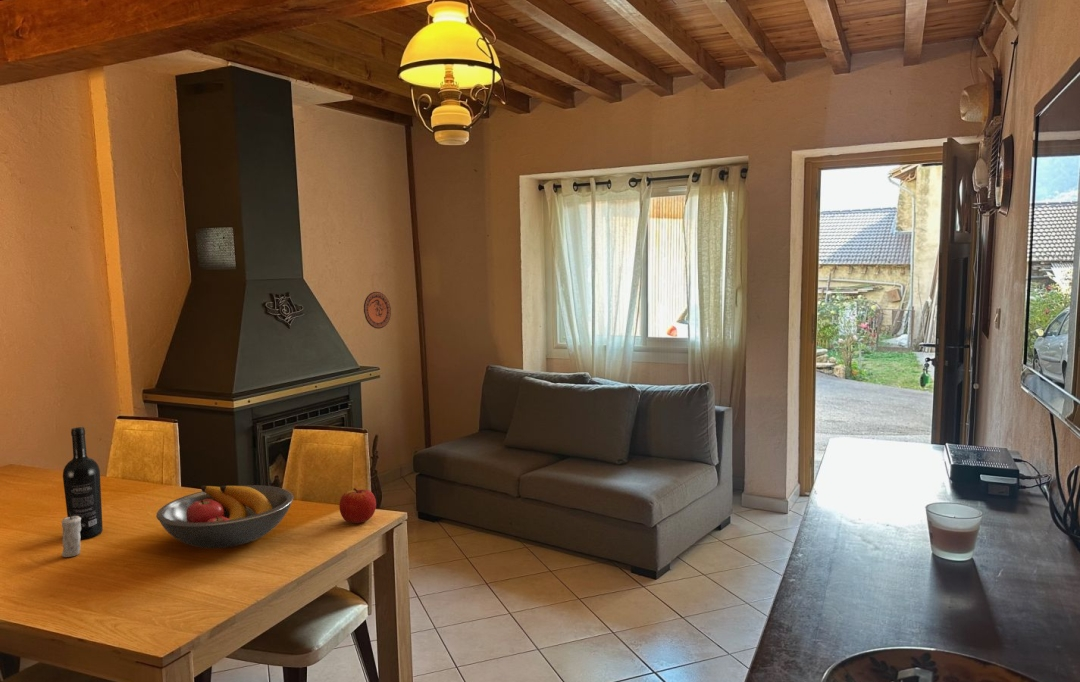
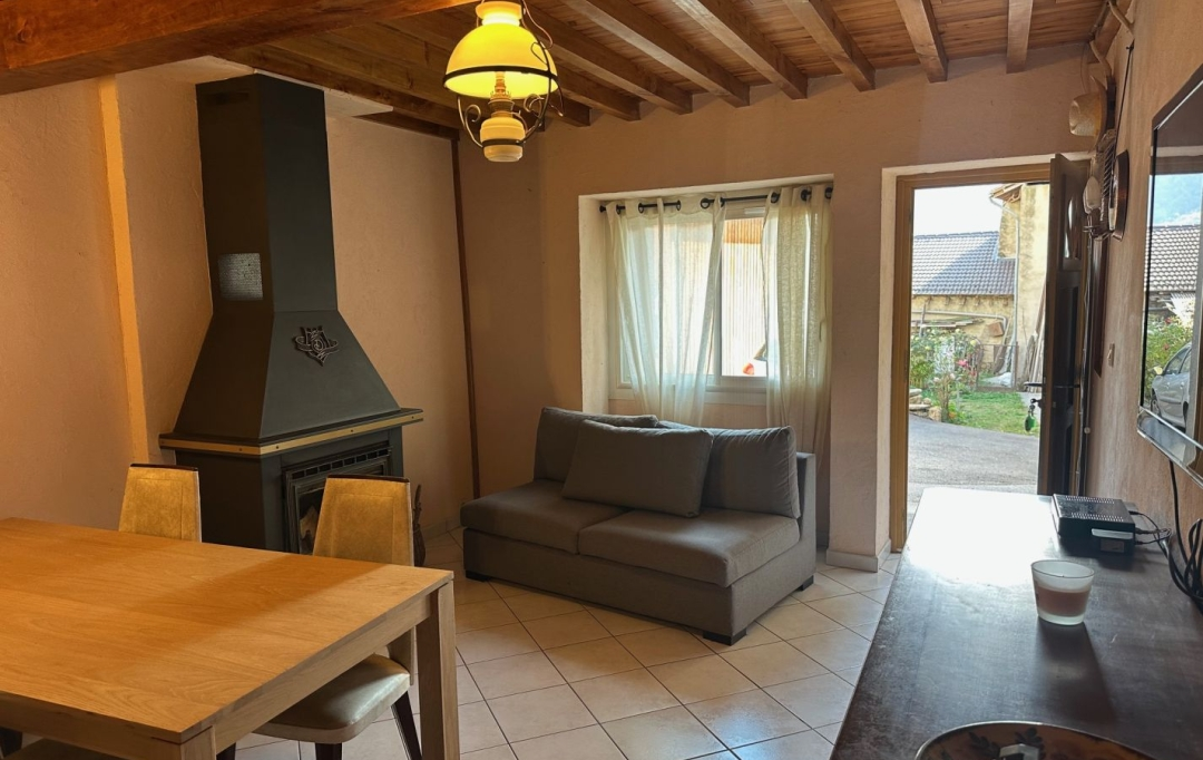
- apple (357, 503)
- wine bottle (82, 481)
- fruit bowl (227, 516)
- decorative plate (377, 310)
- candle (71, 532)
